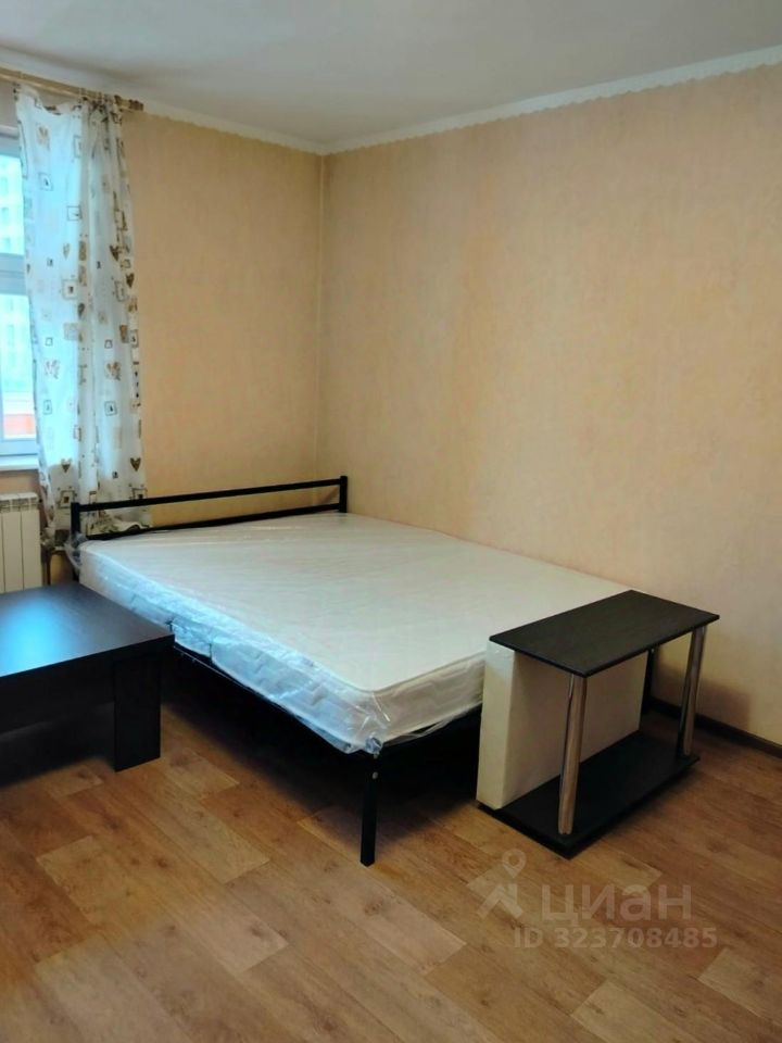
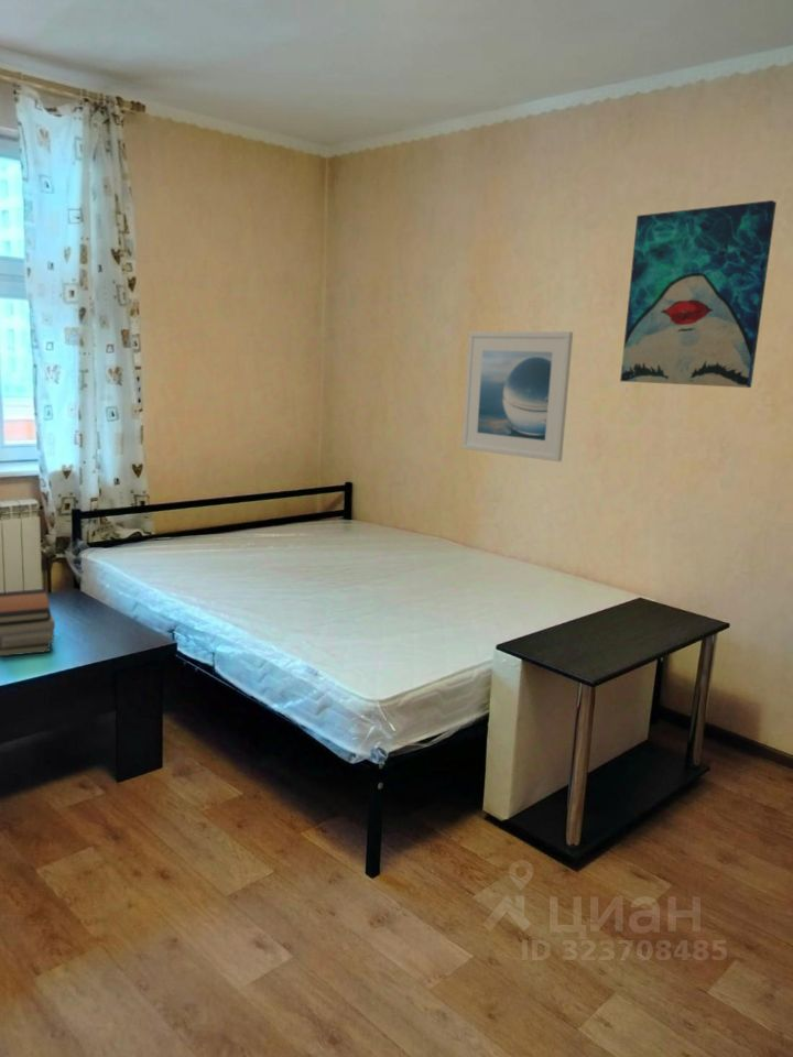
+ book stack (22, 621)
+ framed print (513, 394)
+ wall art (692, 298)
